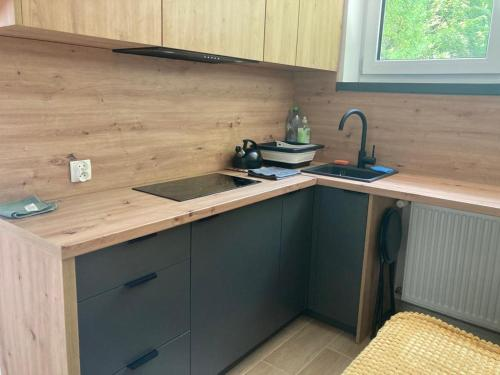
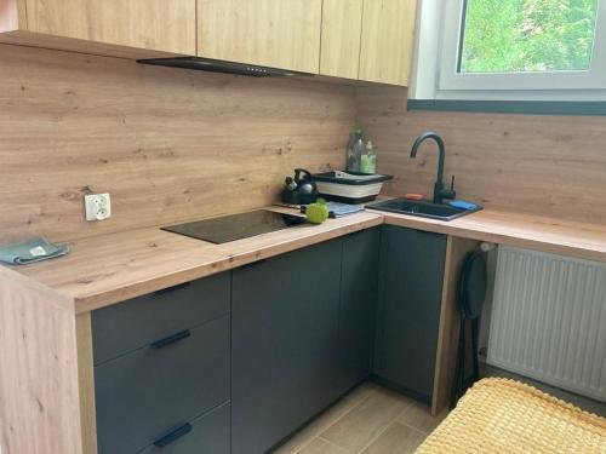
+ fruit (318, 211)
